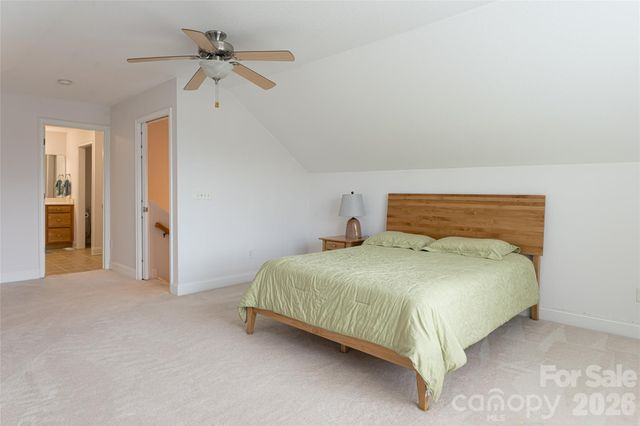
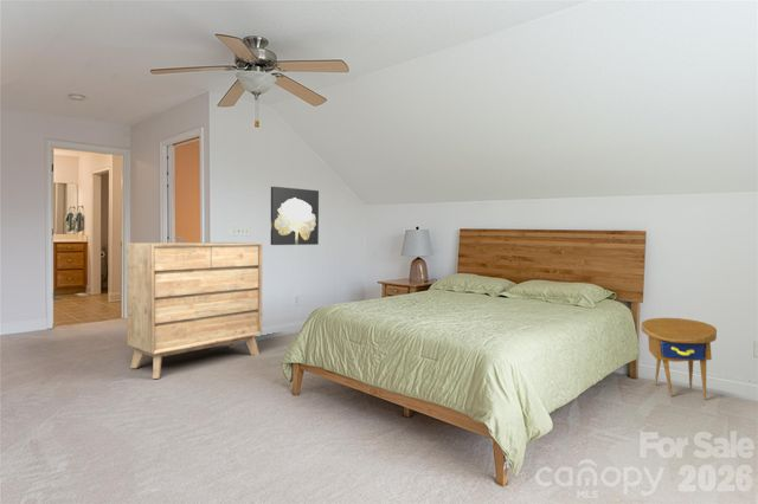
+ side table (676, 357)
+ wall art (295, 217)
+ dresser (198, 302)
